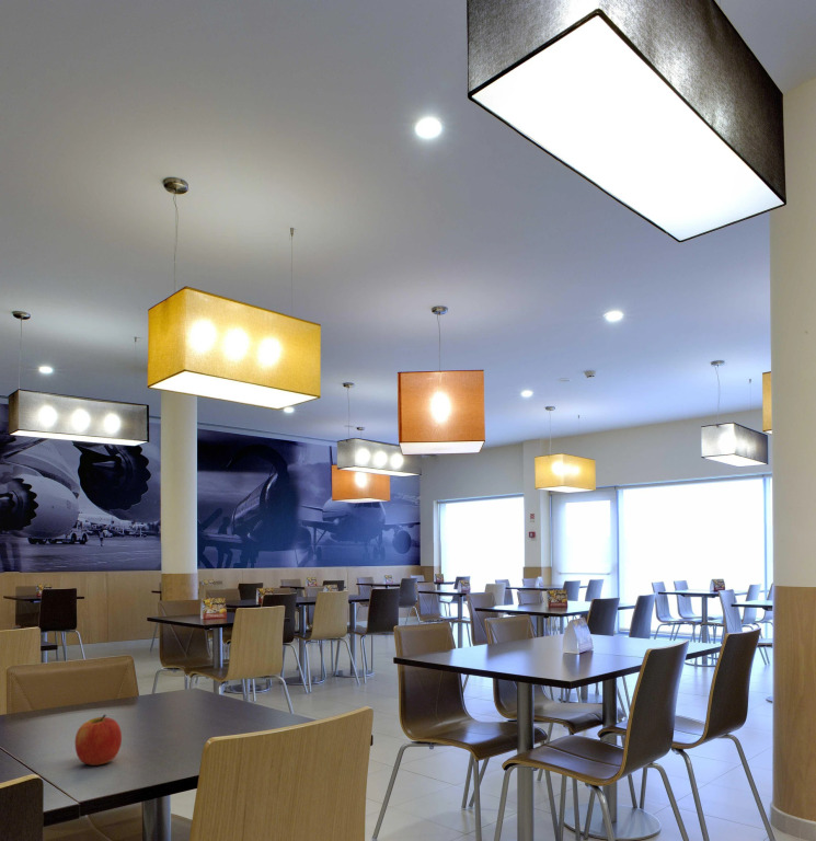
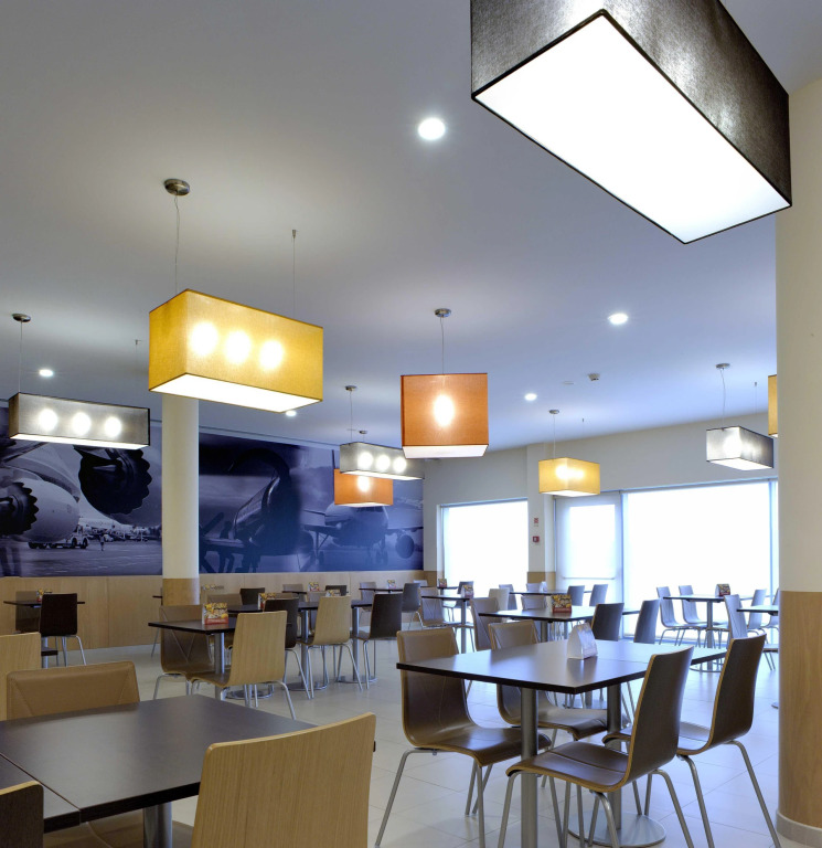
- apple (99, 737)
